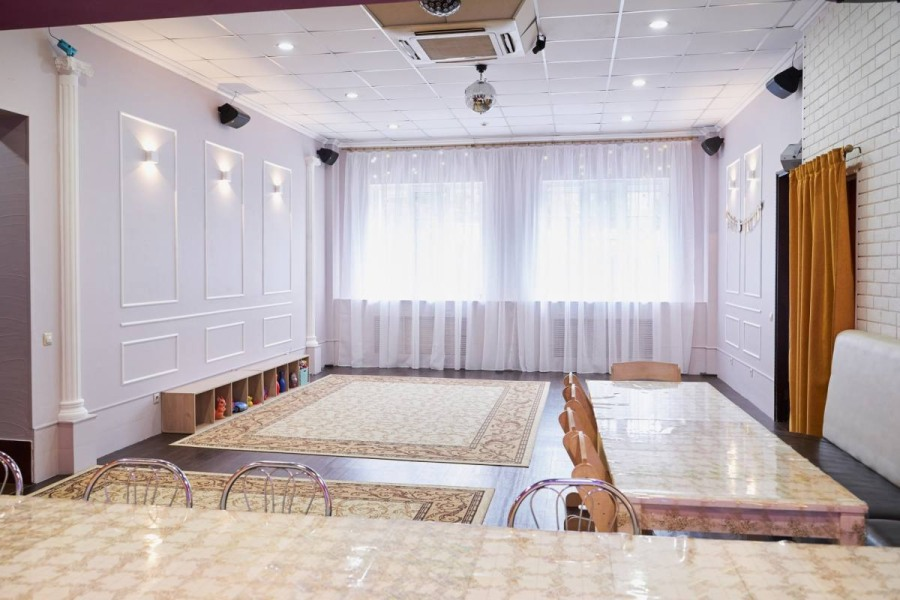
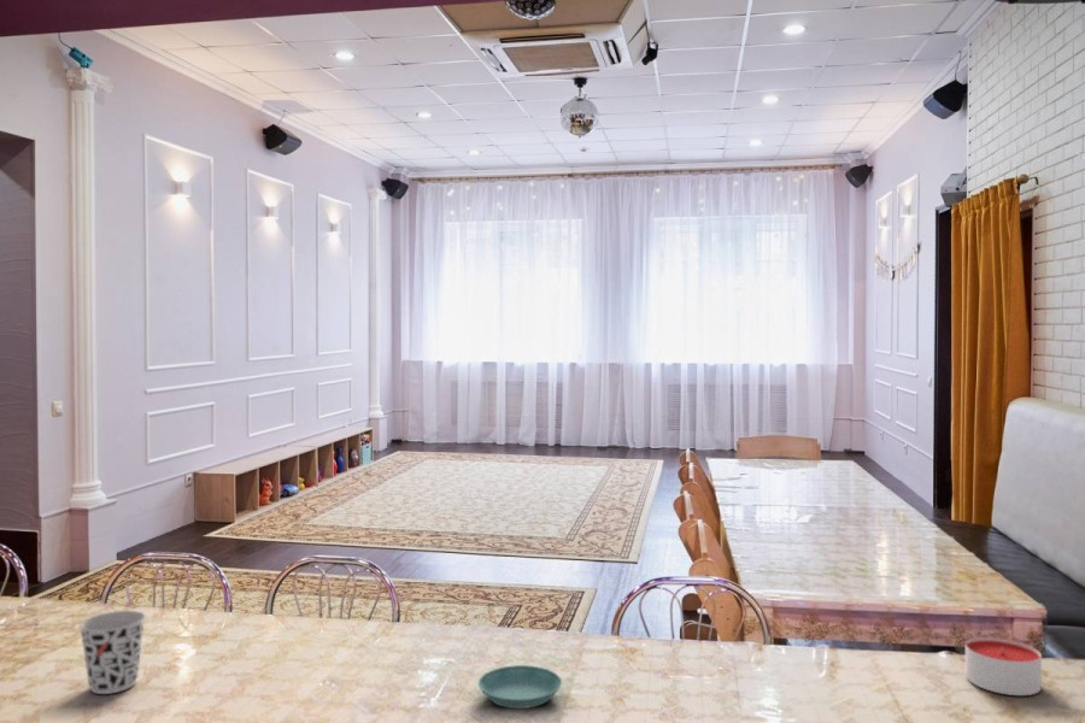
+ cup (113, 652)
+ saucer (520, 688)
+ candle (1002, 664)
